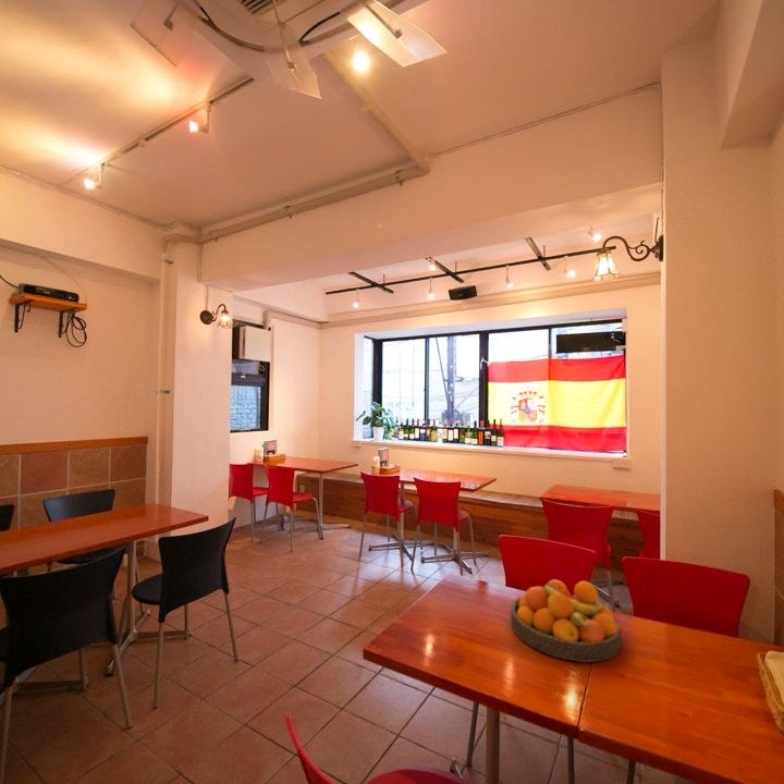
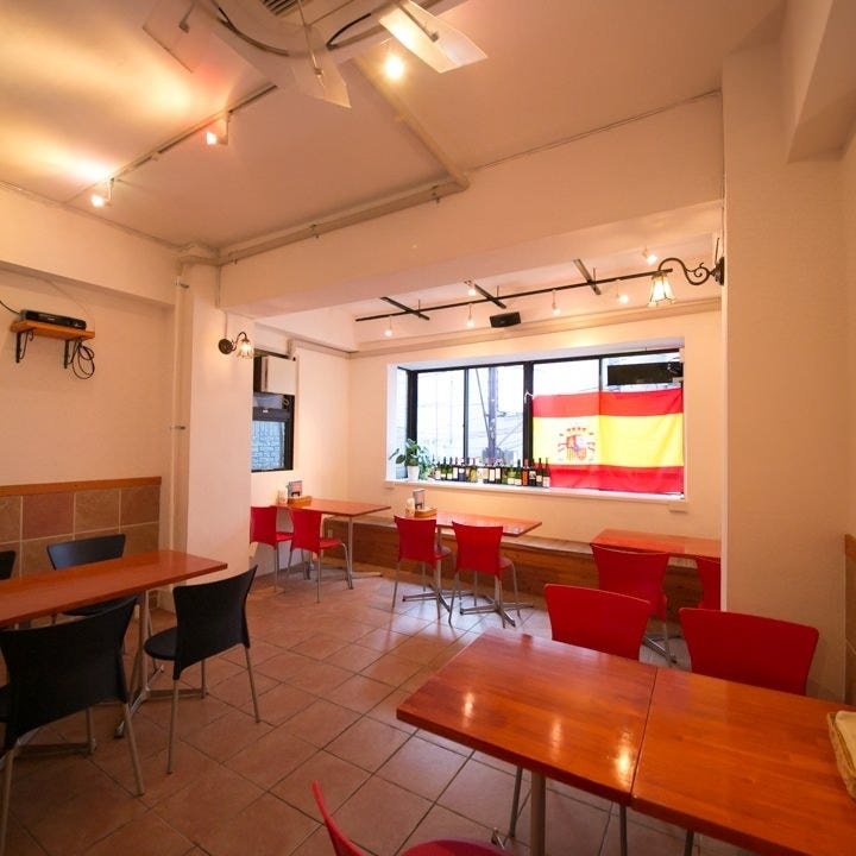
- fruit bowl (563, 608)
